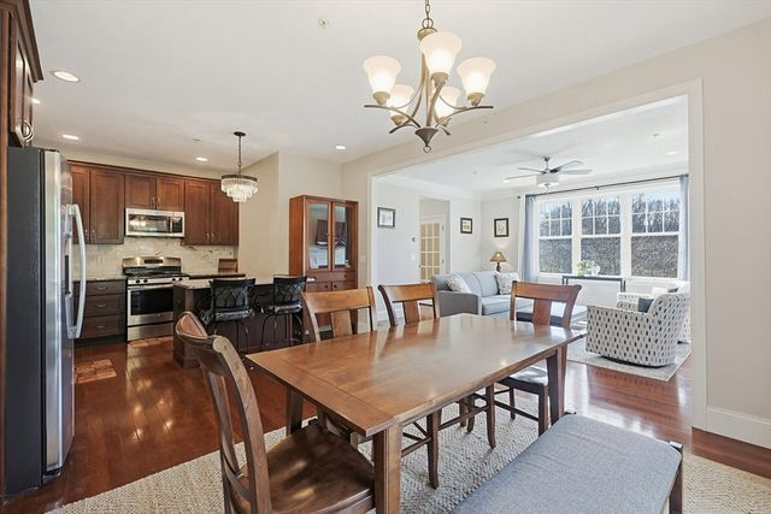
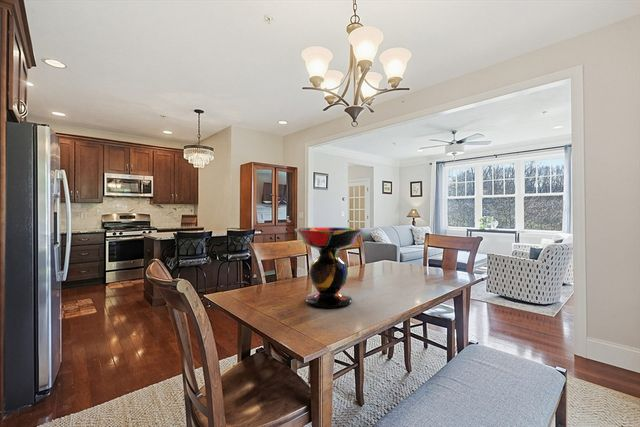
+ decorative bowl (328, 265)
